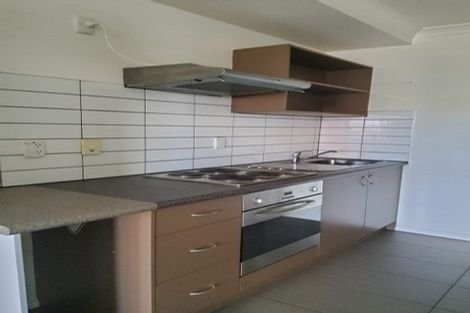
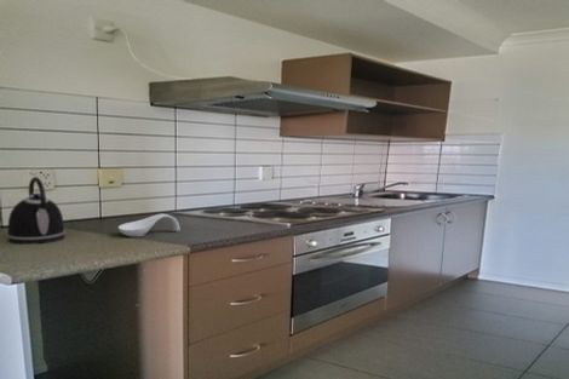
+ spoon rest (149, 224)
+ kettle (35, 207)
